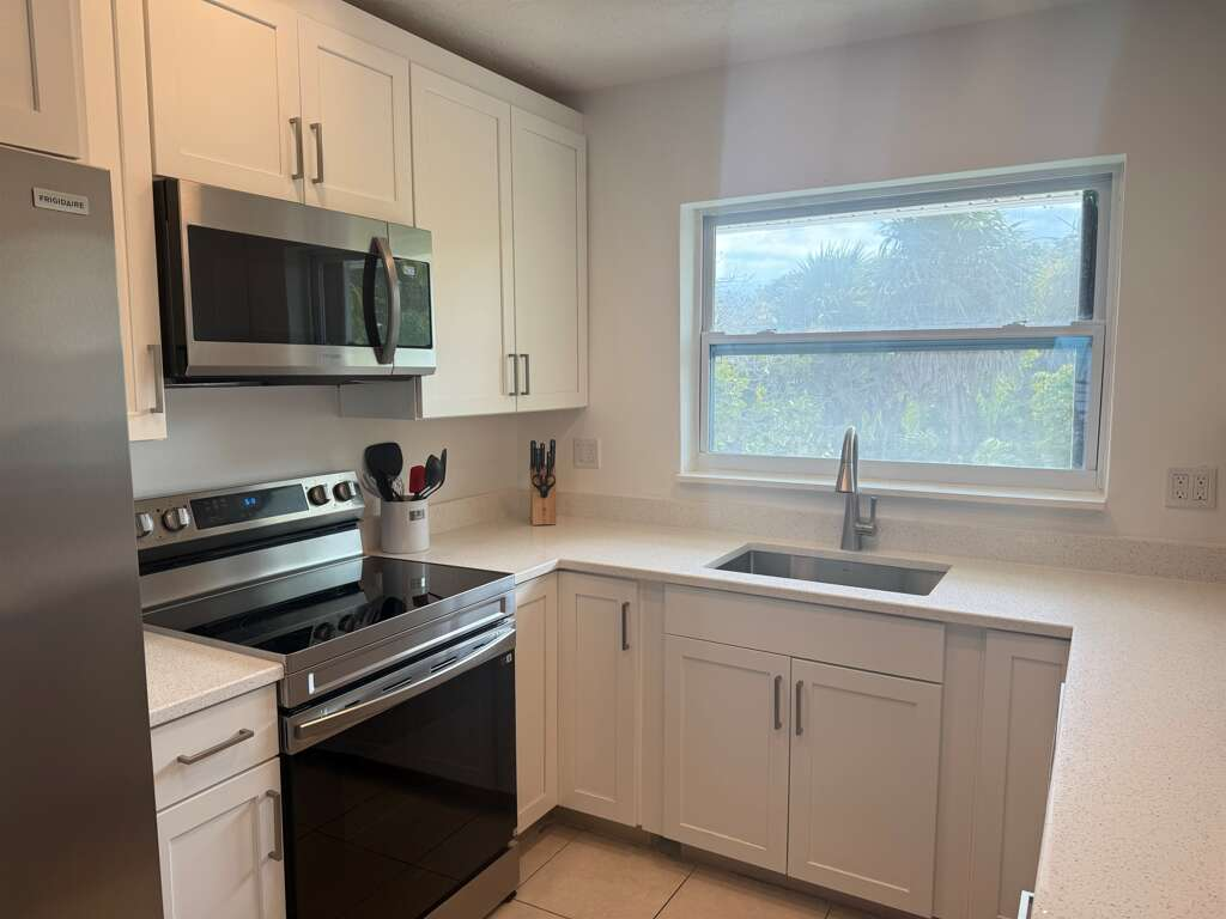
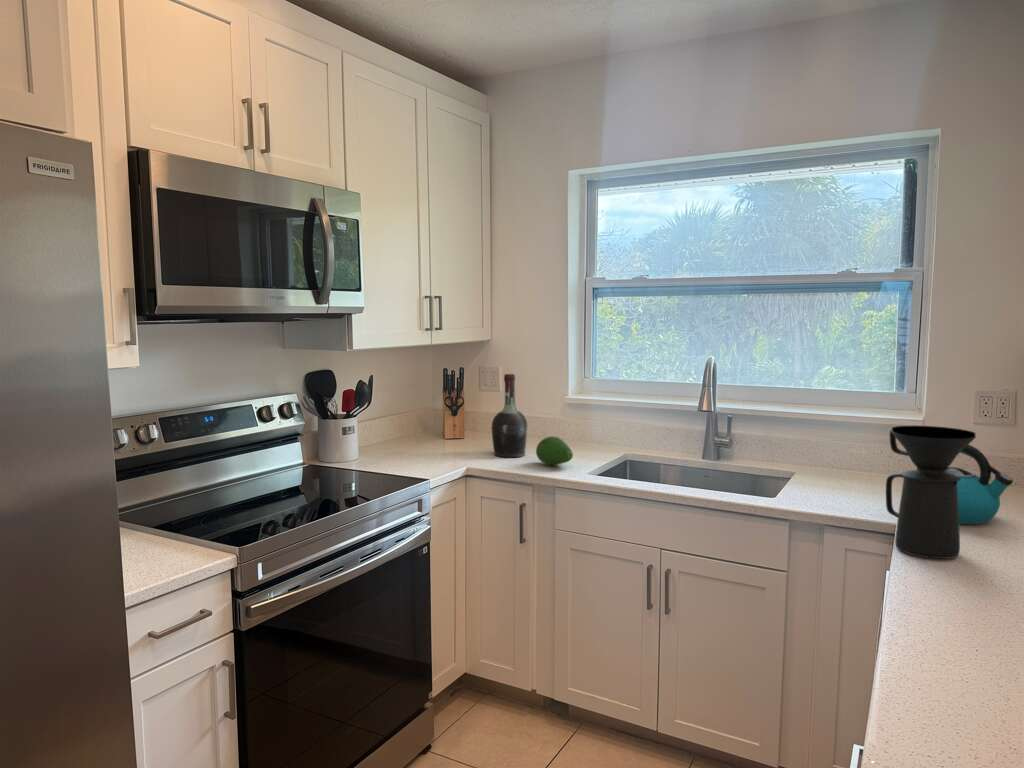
+ kettle (960, 480)
+ fruit (554, 451)
+ coffee maker (929, 491)
+ cognac bottle (509, 414)
